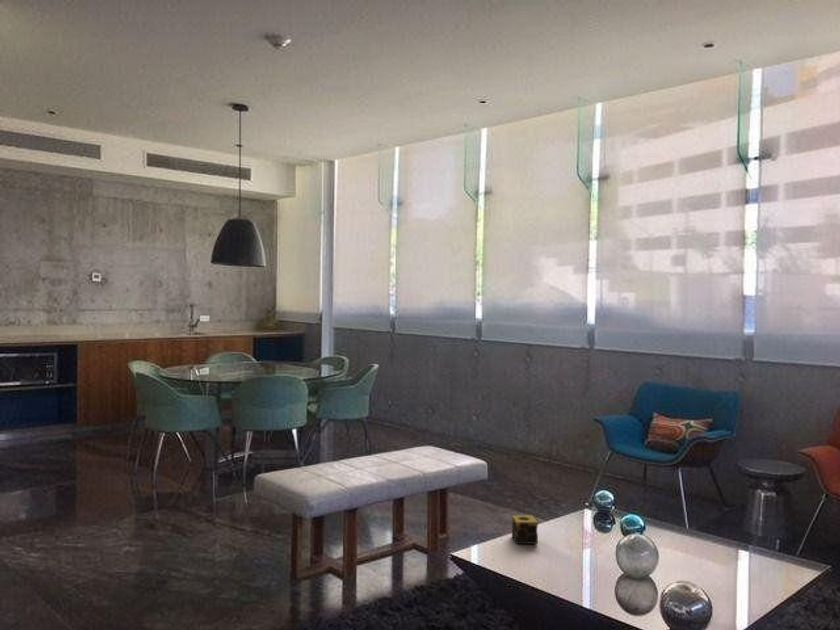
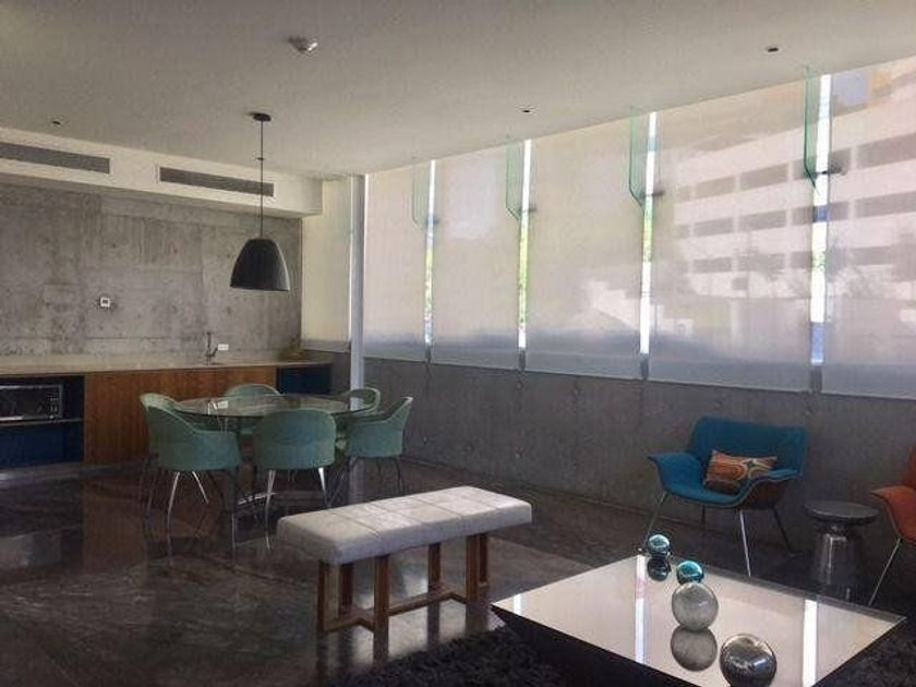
- candle (524, 529)
